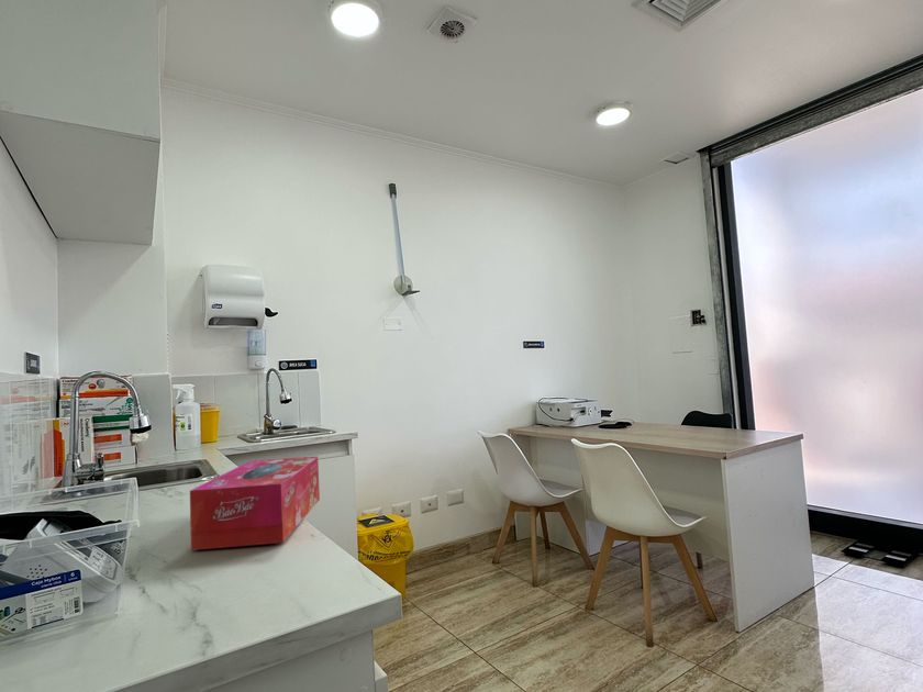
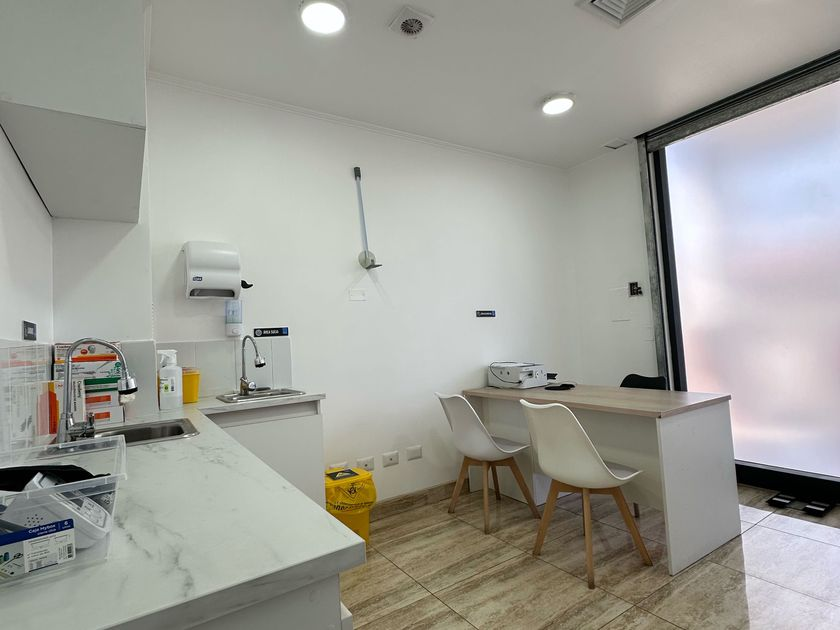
- tissue box (264, 495)
